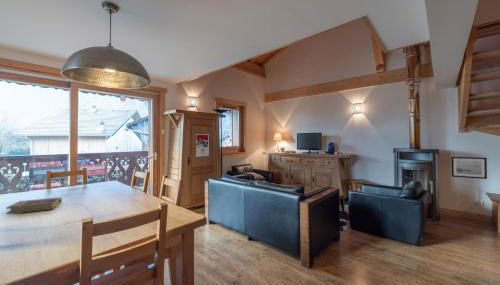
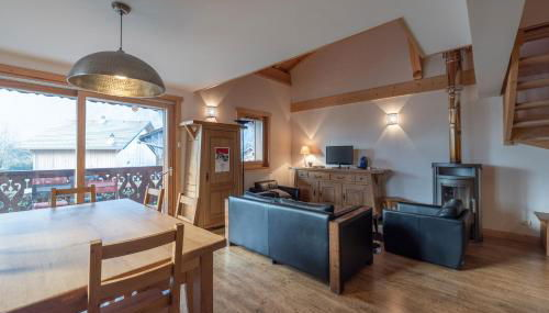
- wall art (468, 167)
- book (36, 204)
